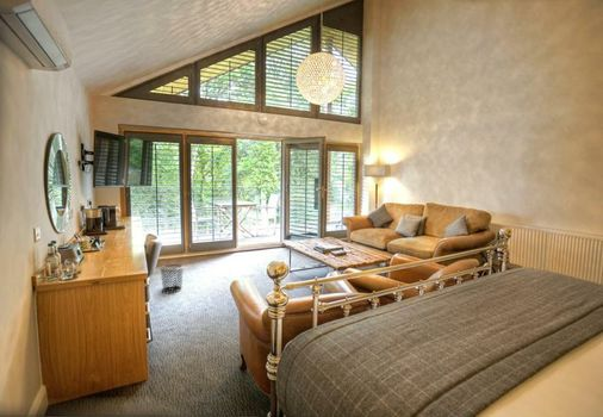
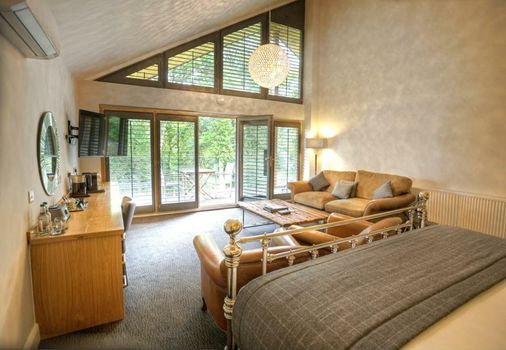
- waste bin (172, 278)
